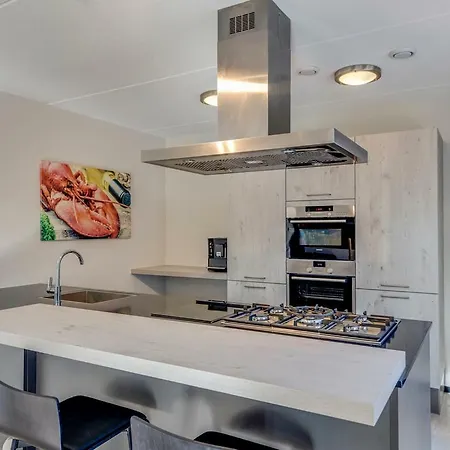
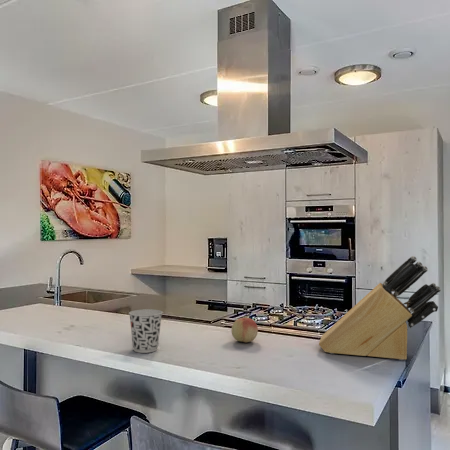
+ fruit (244, 330)
+ cup (145, 330)
+ knife block (377, 304)
